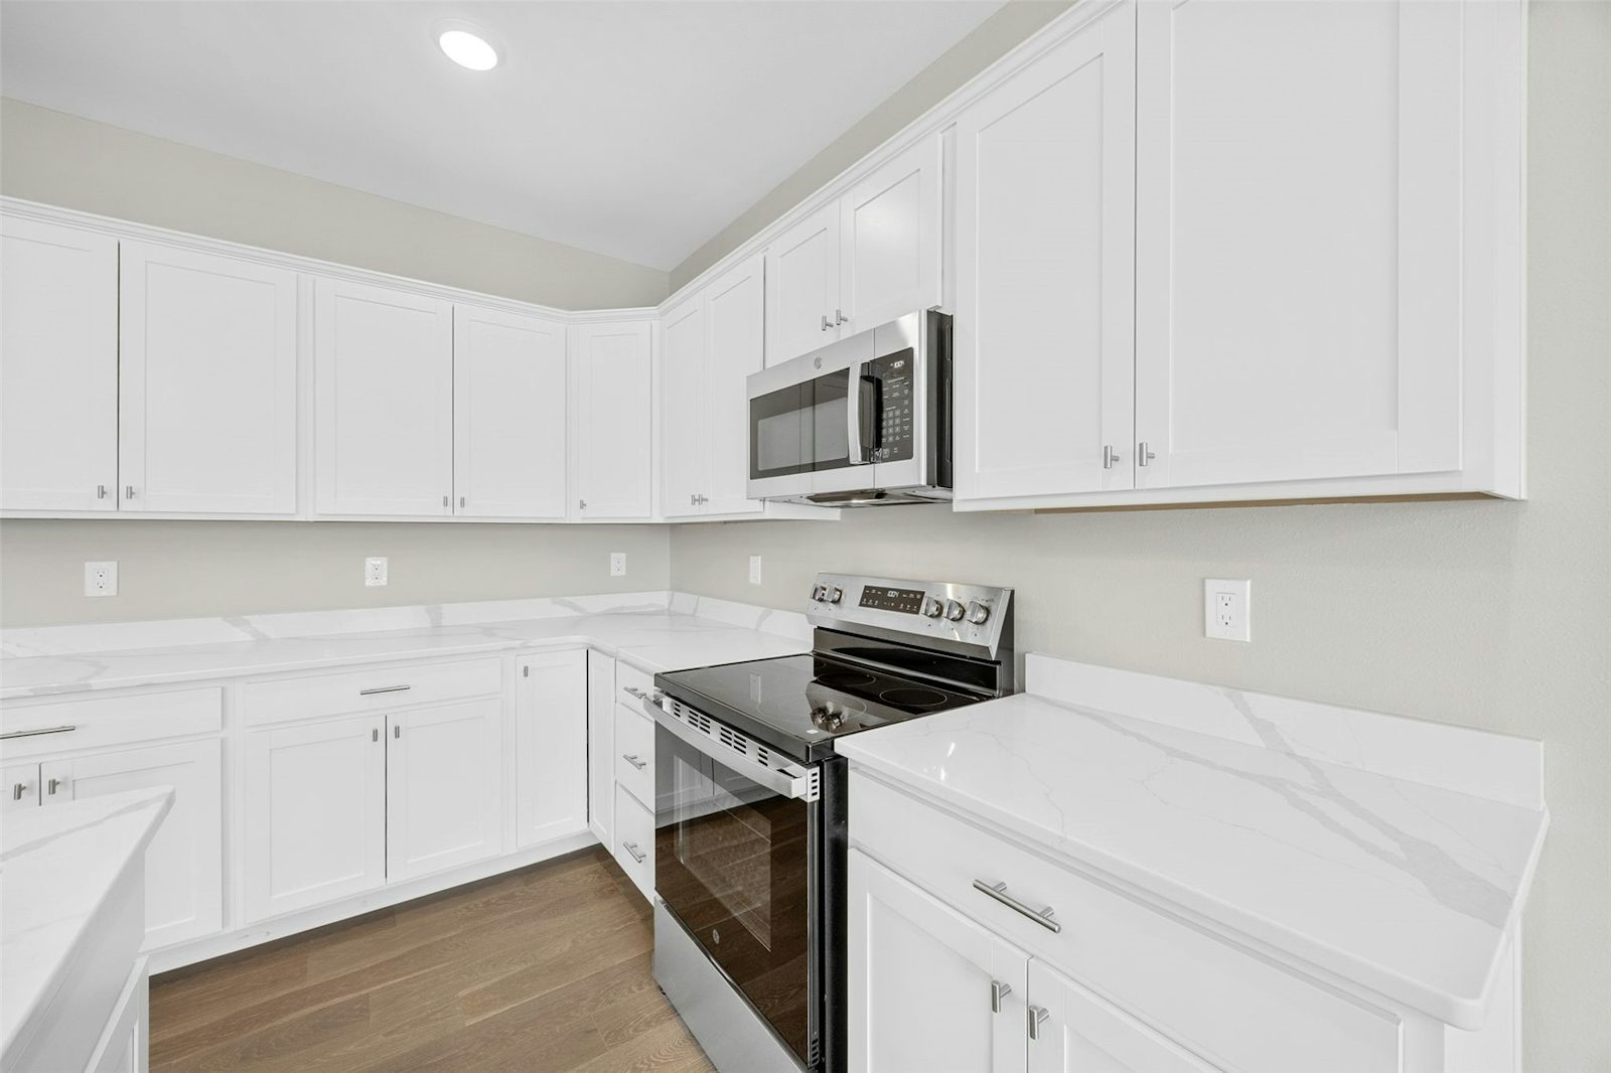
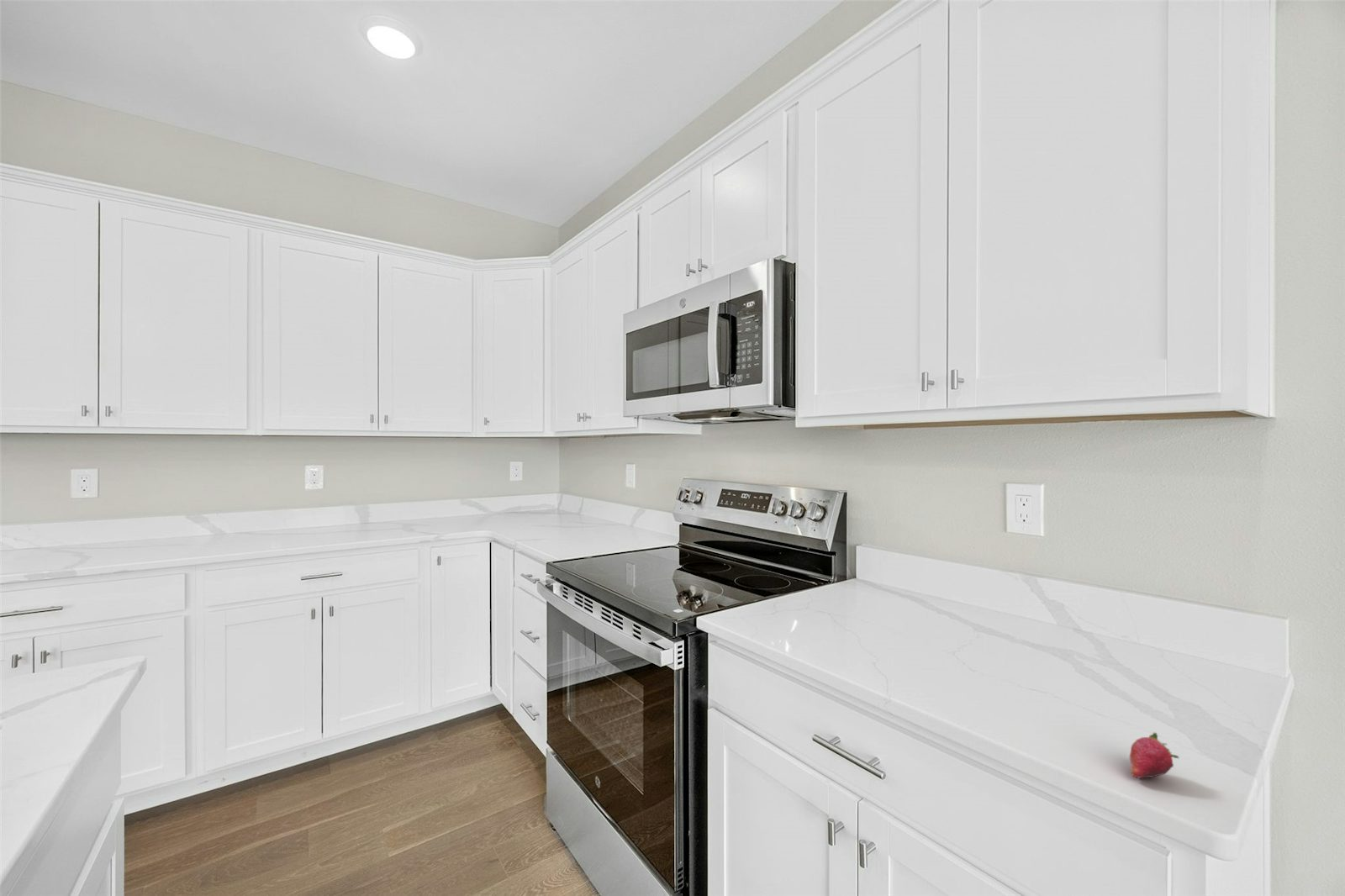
+ fruit (1147, 756)
